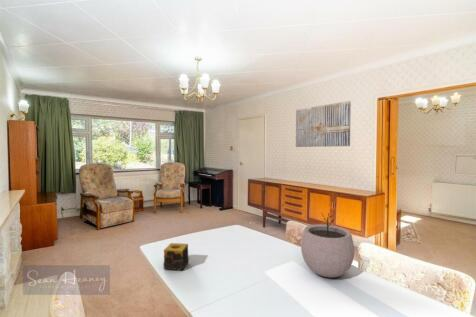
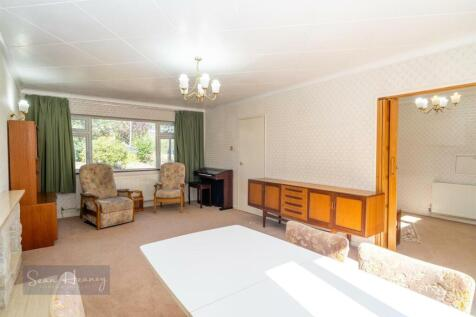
- plant pot (326, 242)
- wall art (320, 126)
- candle (176, 256)
